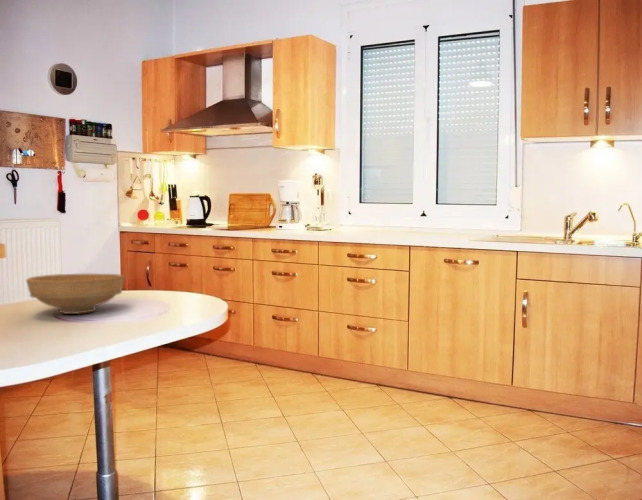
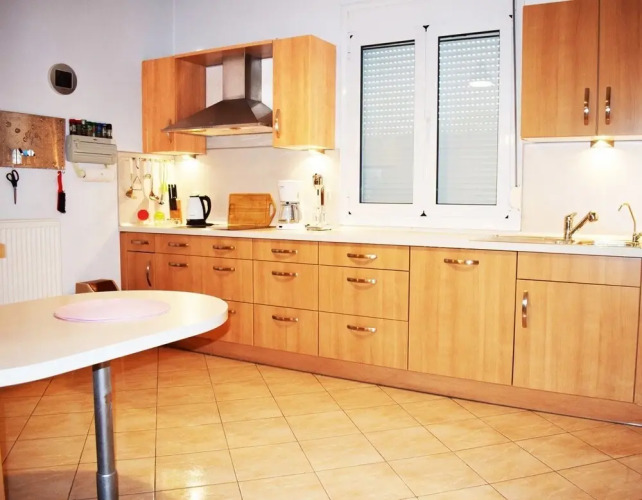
- bowl (77, 293)
